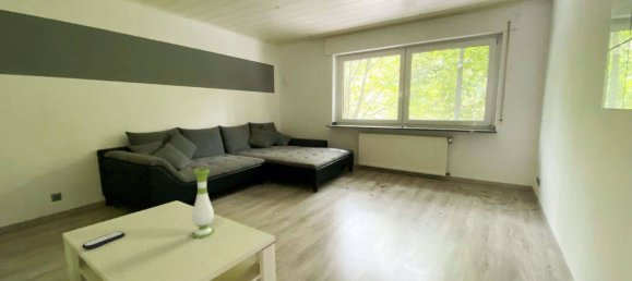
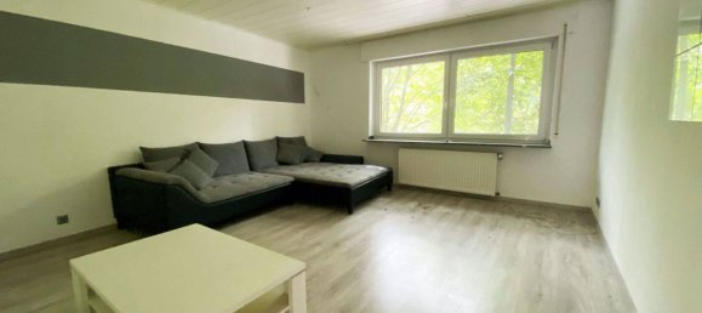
- vase (202, 201)
- remote control (104, 240)
